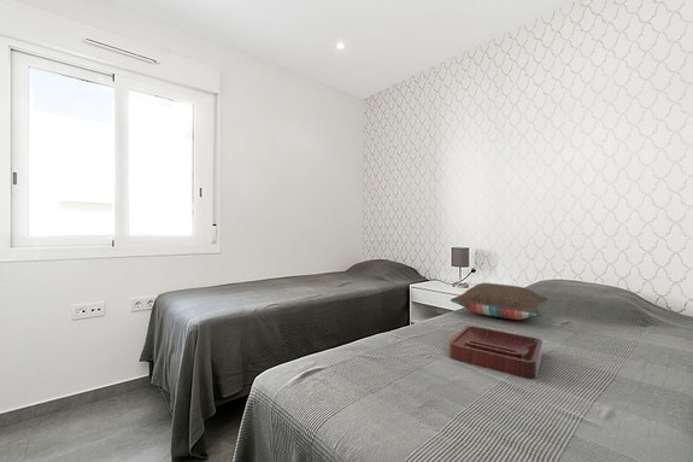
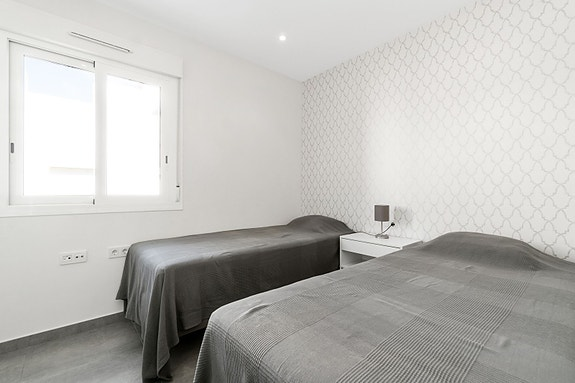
- decorative tray (495, 349)
- pillow (499, 299)
